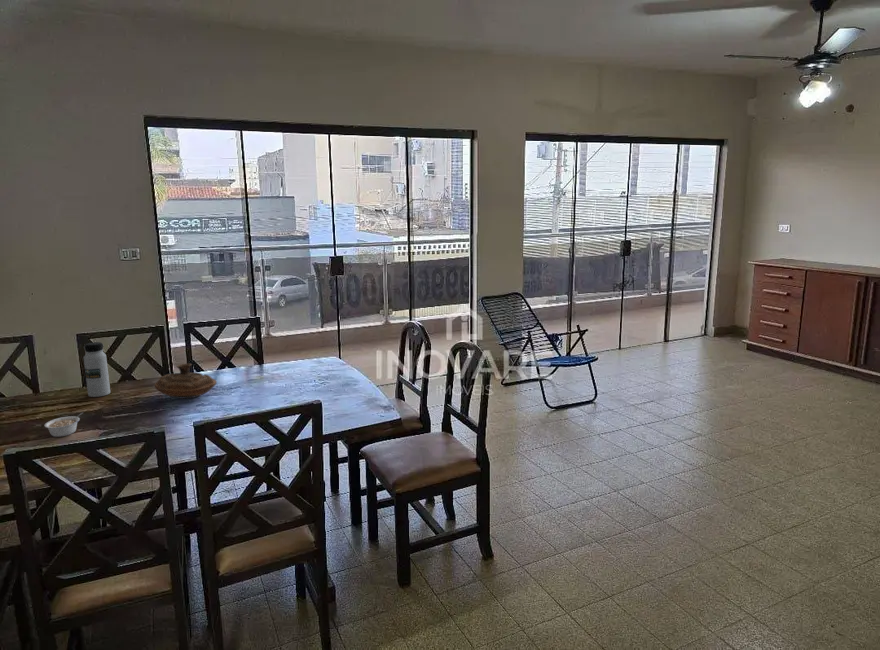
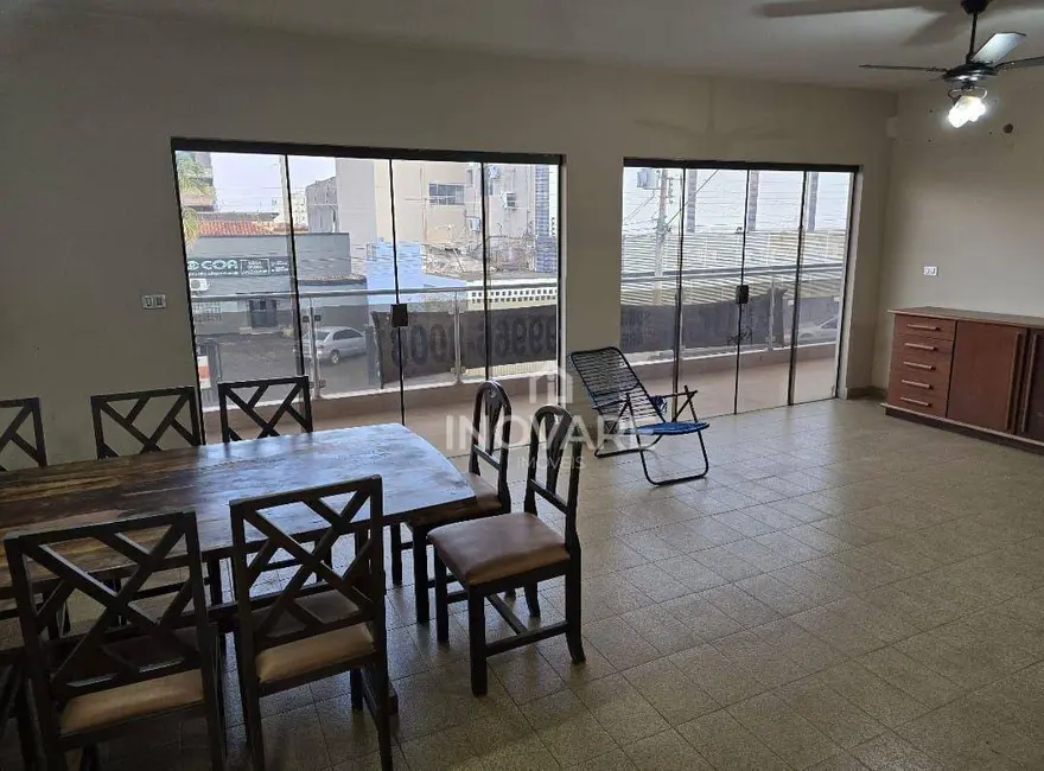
- legume (63, 425)
- water bottle (96, 369)
- decorative bowl (186, 380)
